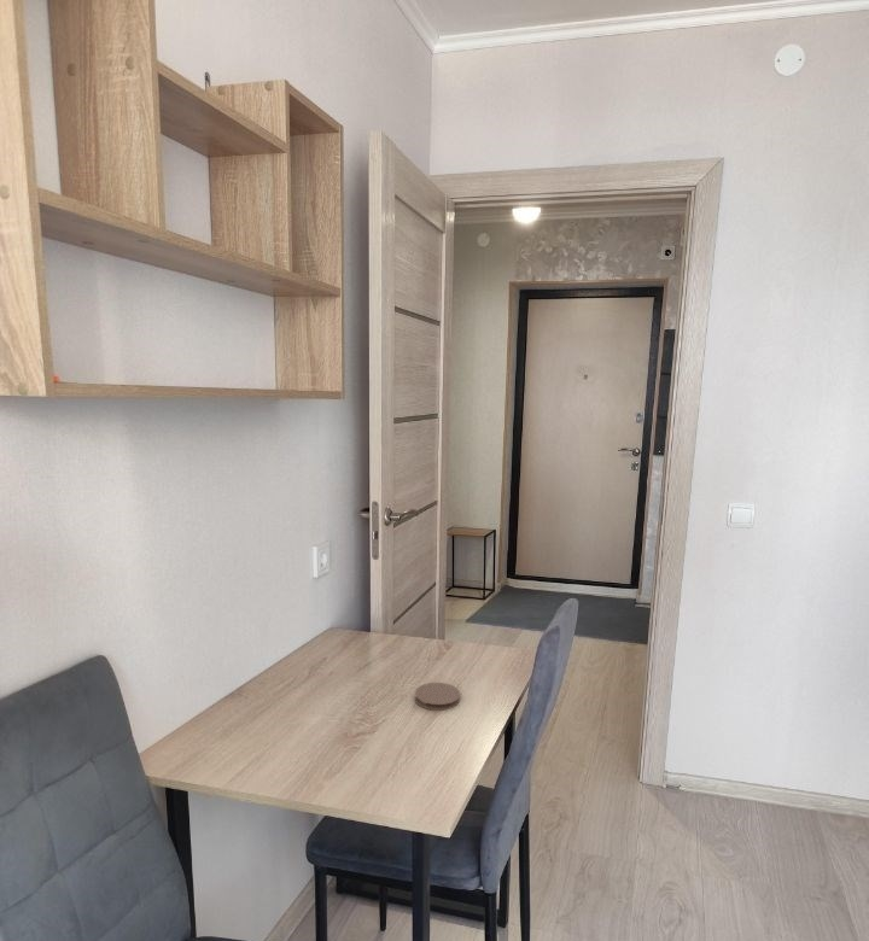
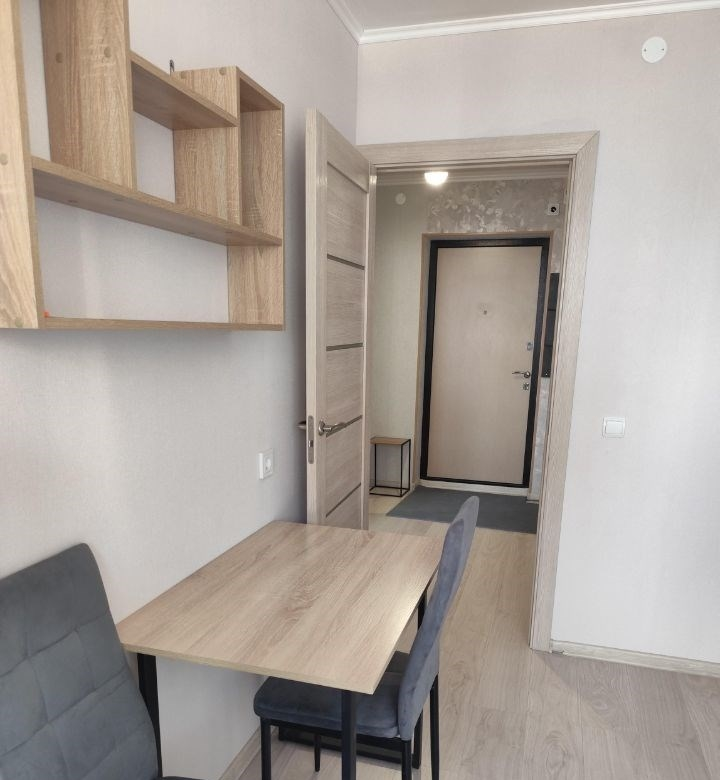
- coaster (437, 695)
